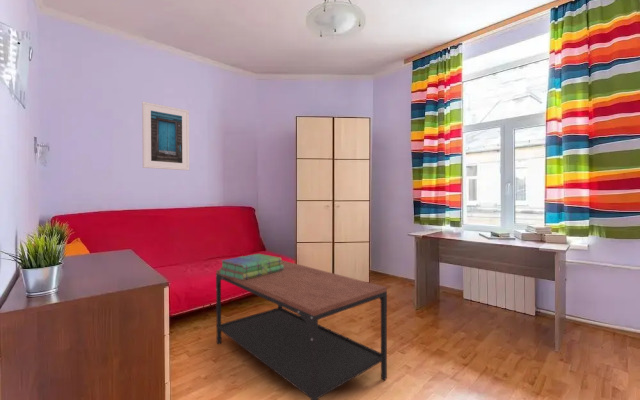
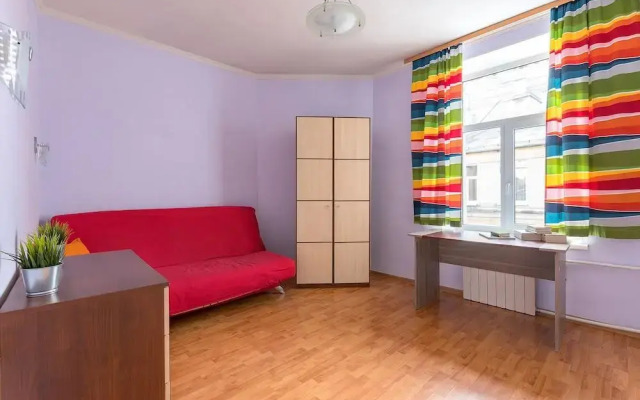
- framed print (166, 137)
- stack of books (251, 265)
- coffee table (292, 318)
